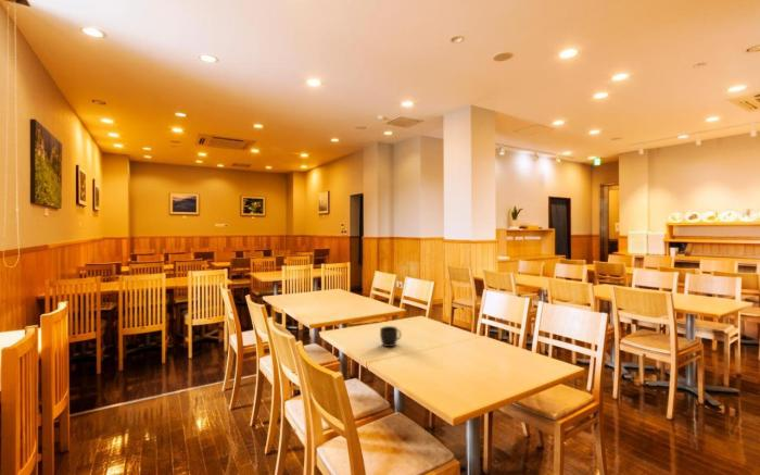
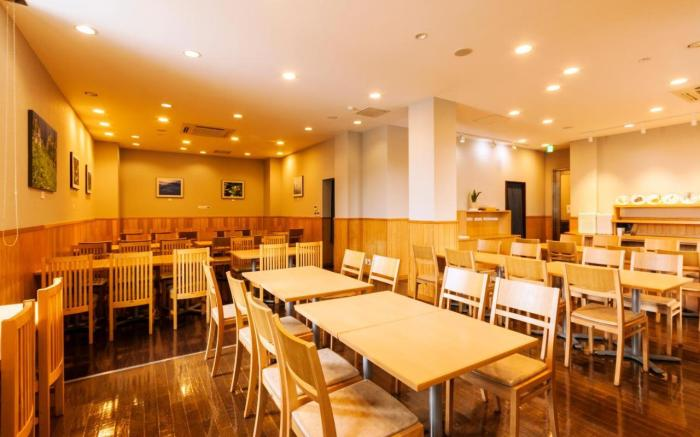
- mug (391, 336)
